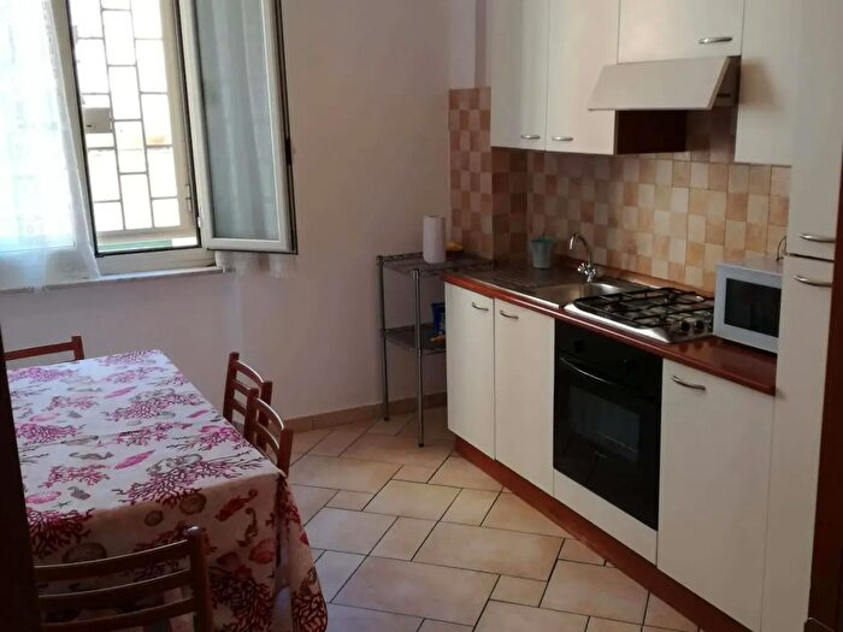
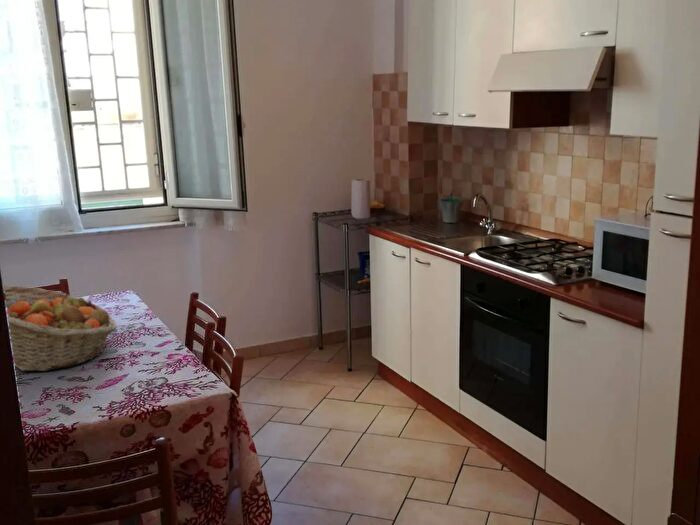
+ fruit basket (47, 321)
